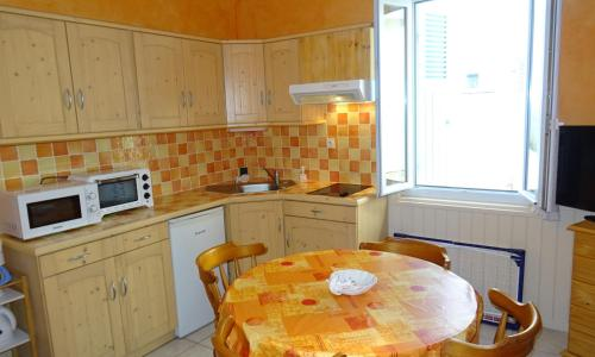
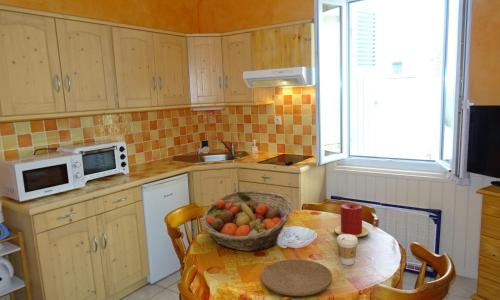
+ coffee cup (347, 249)
+ candle (351, 219)
+ fruit basket (246, 219)
+ plate (296, 279)
